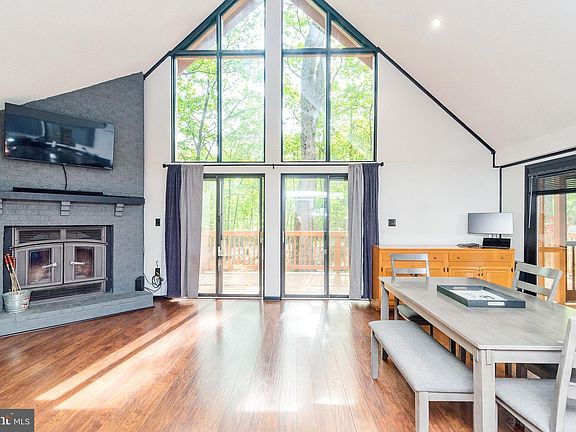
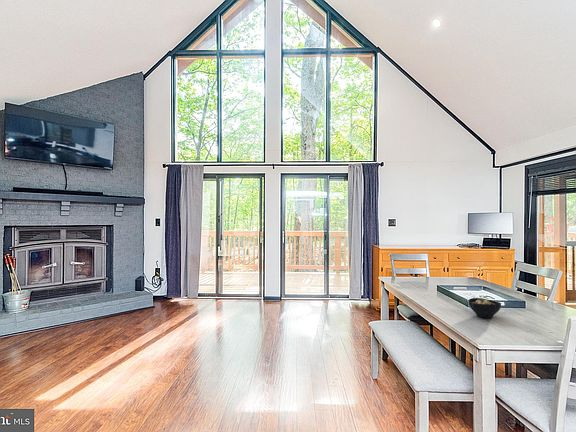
+ bowl (484, 307)
